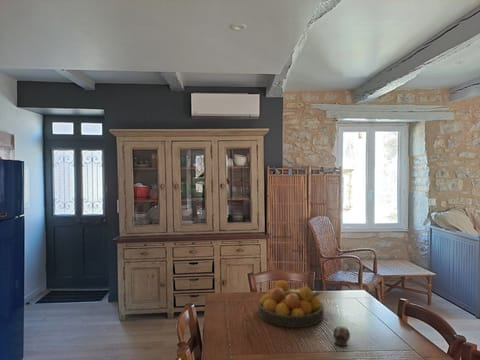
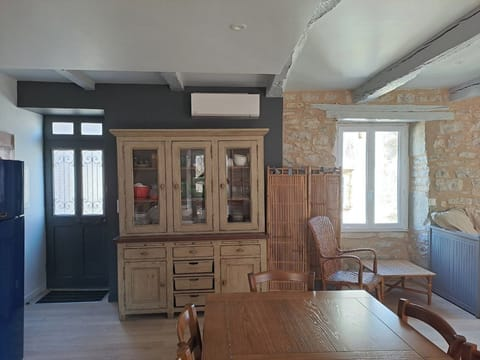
- fruit bowl (290, 299)
- decorative egg (341, 334)
